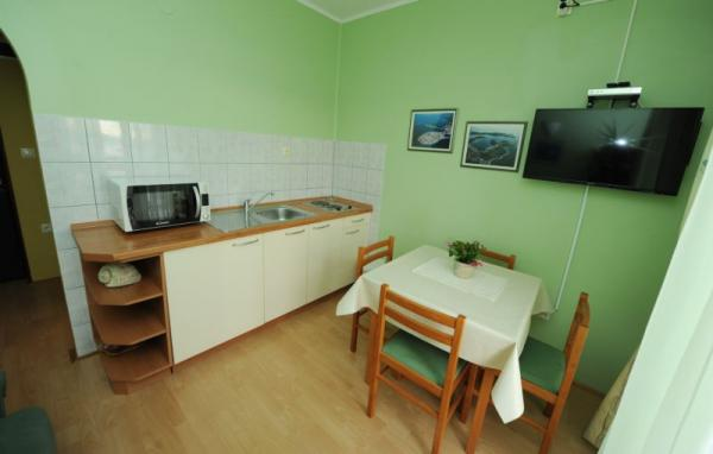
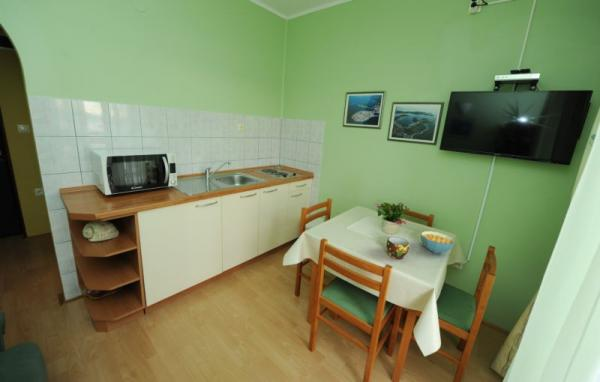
+ cup (395, 247)
+ cereal bowl (436, 244)
